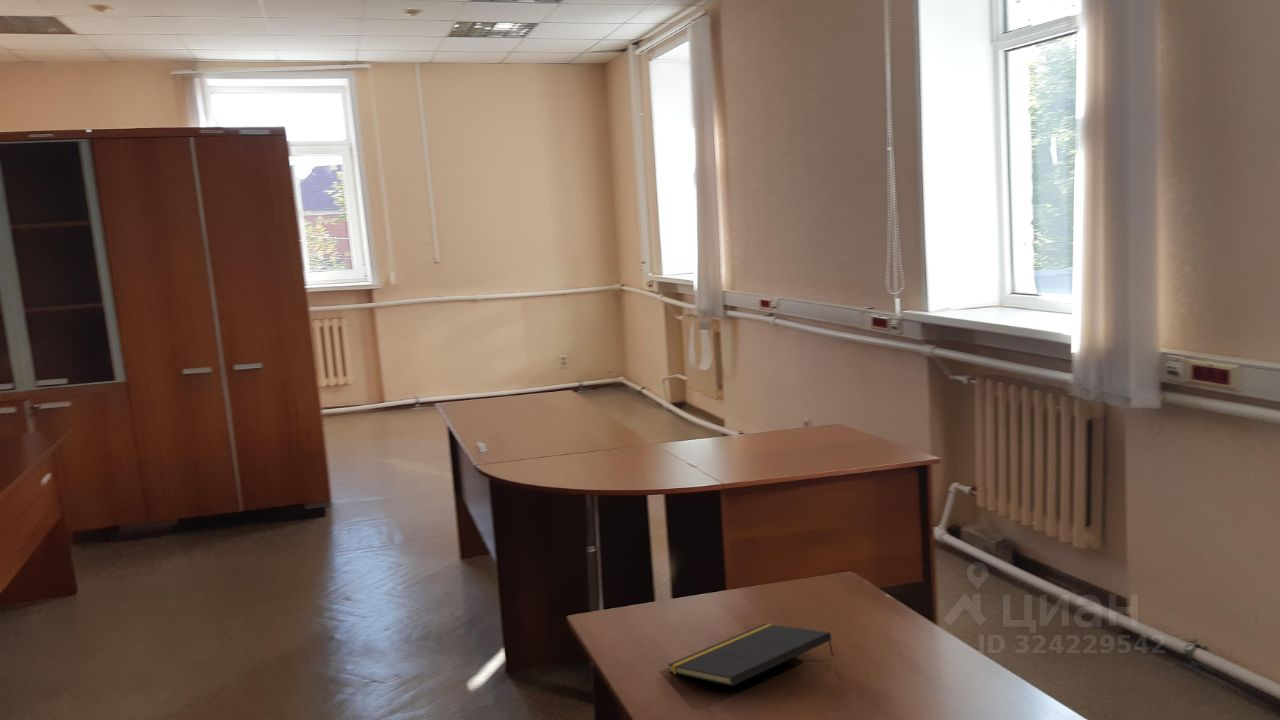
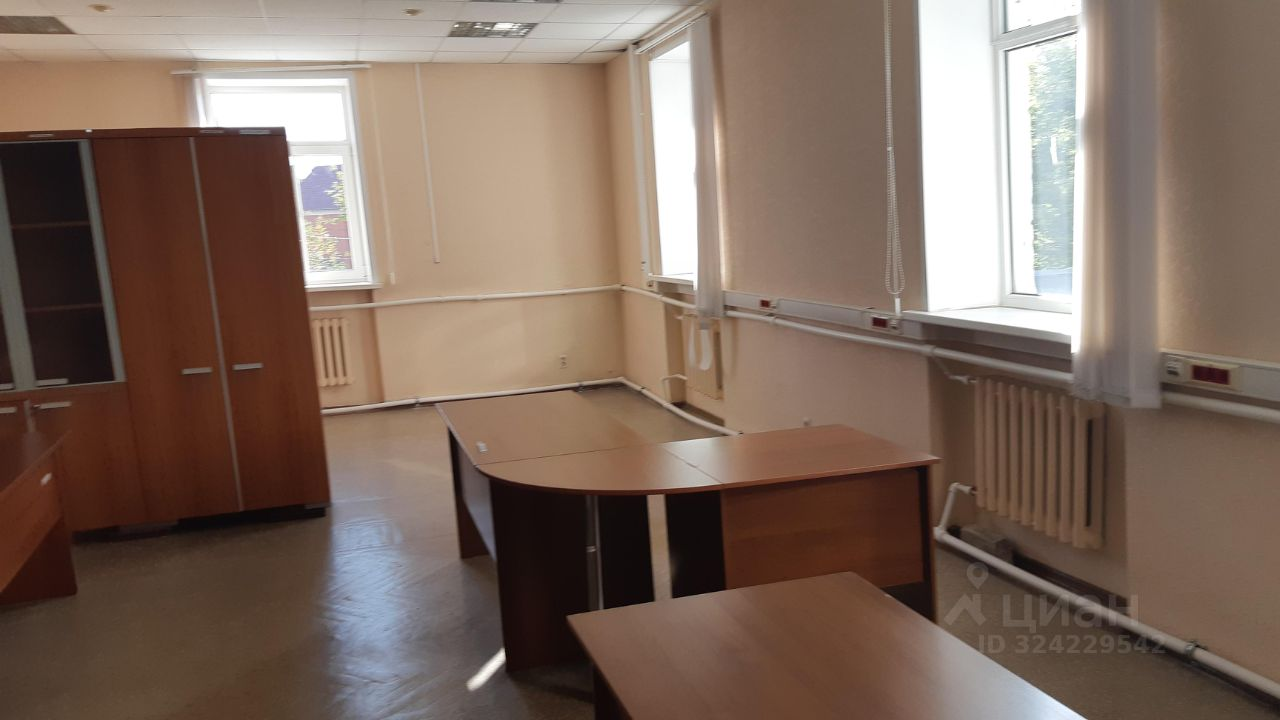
- notepad (749, 652)
